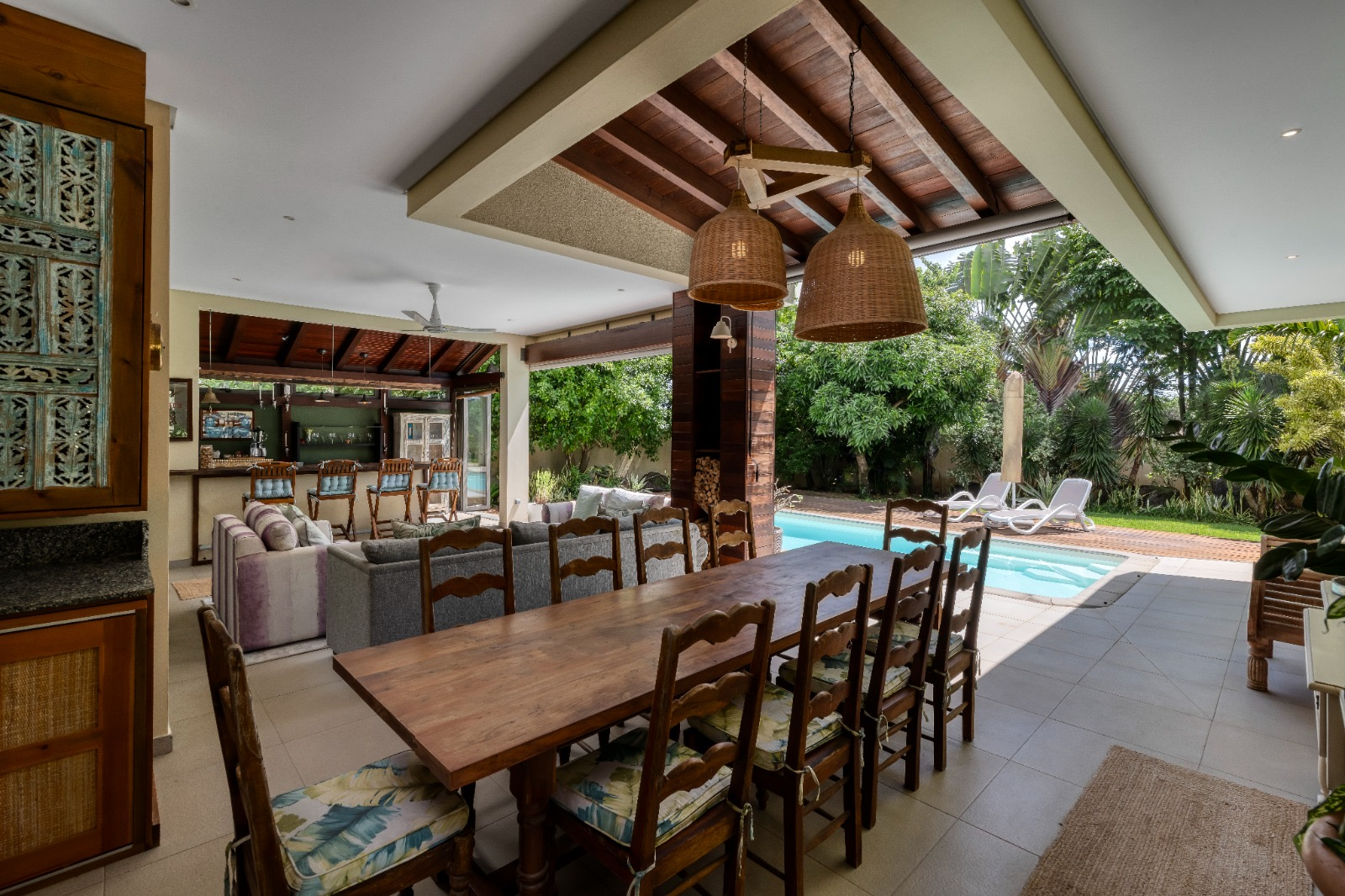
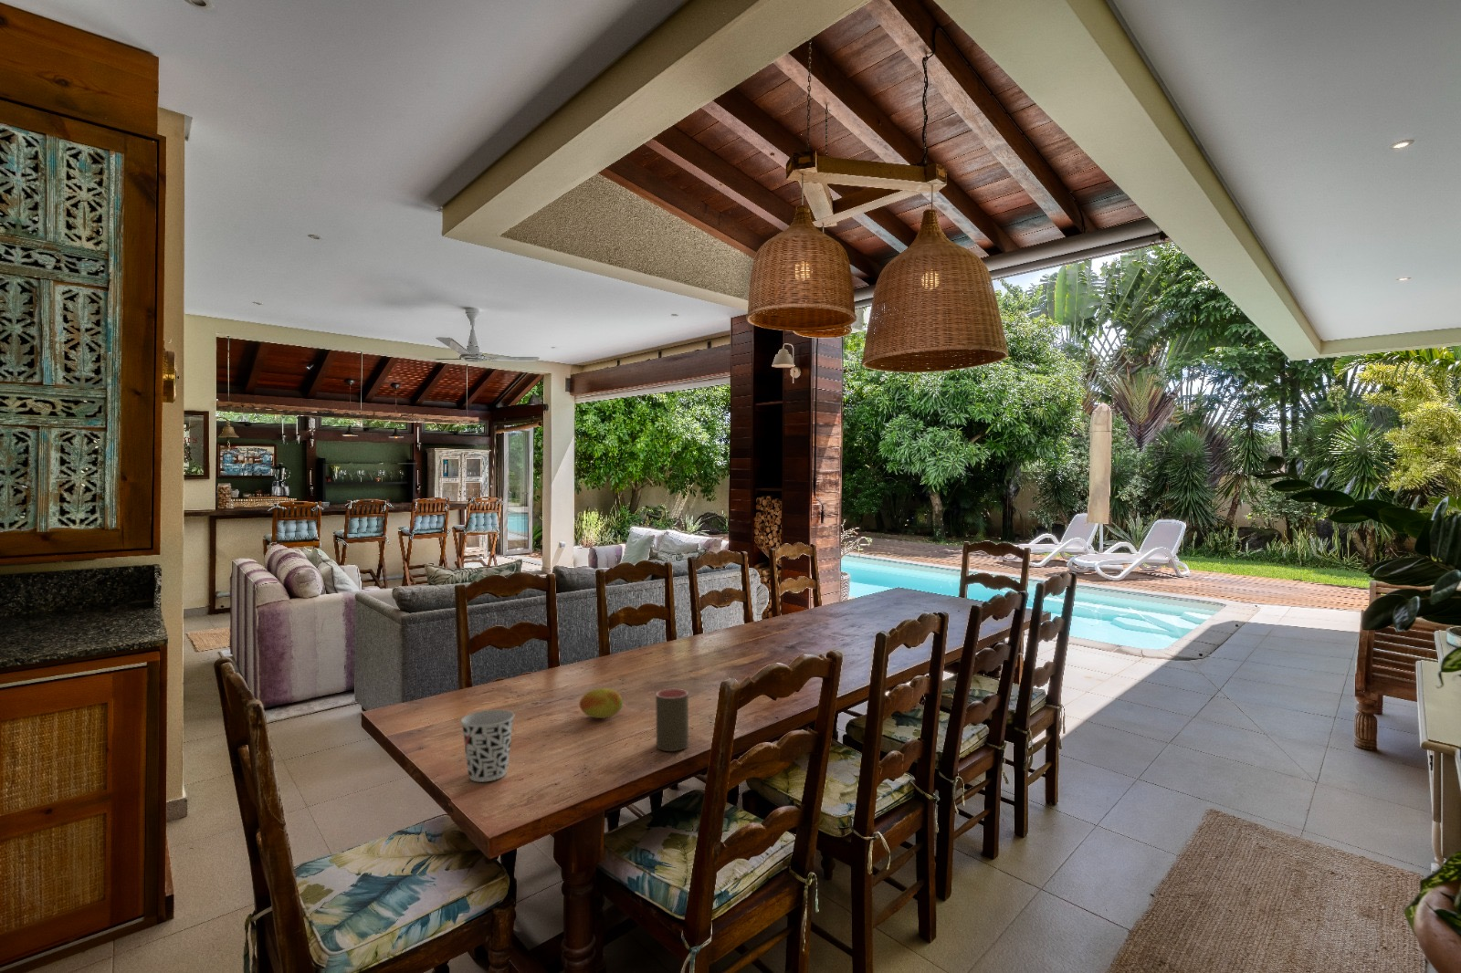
+ cup (488, 746)
+ fruit (601, 703)
+ cup (672, 719)
